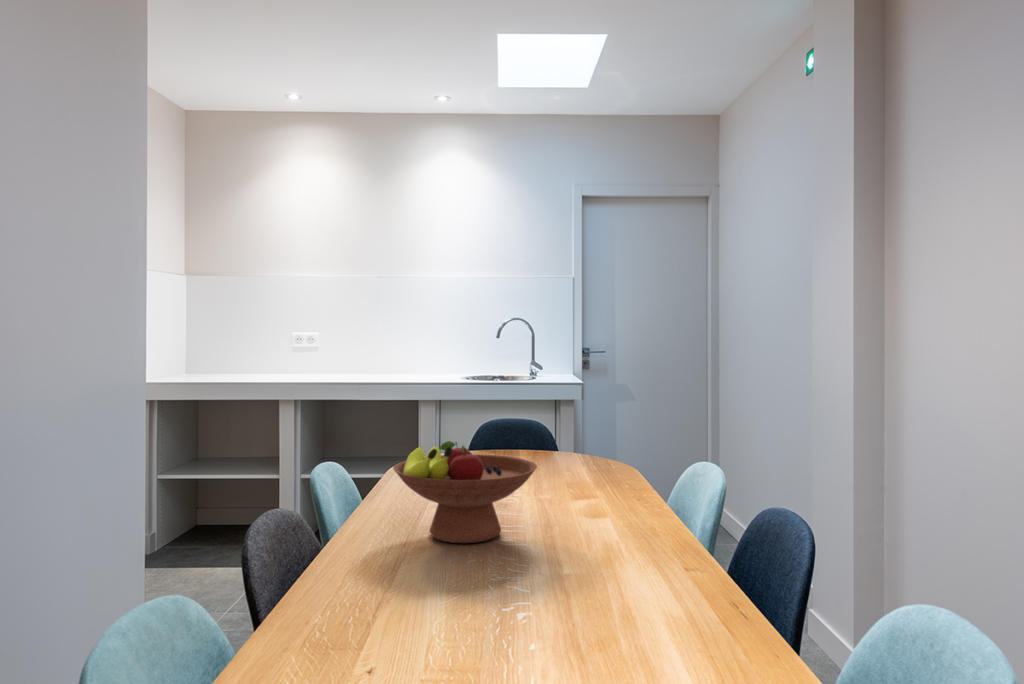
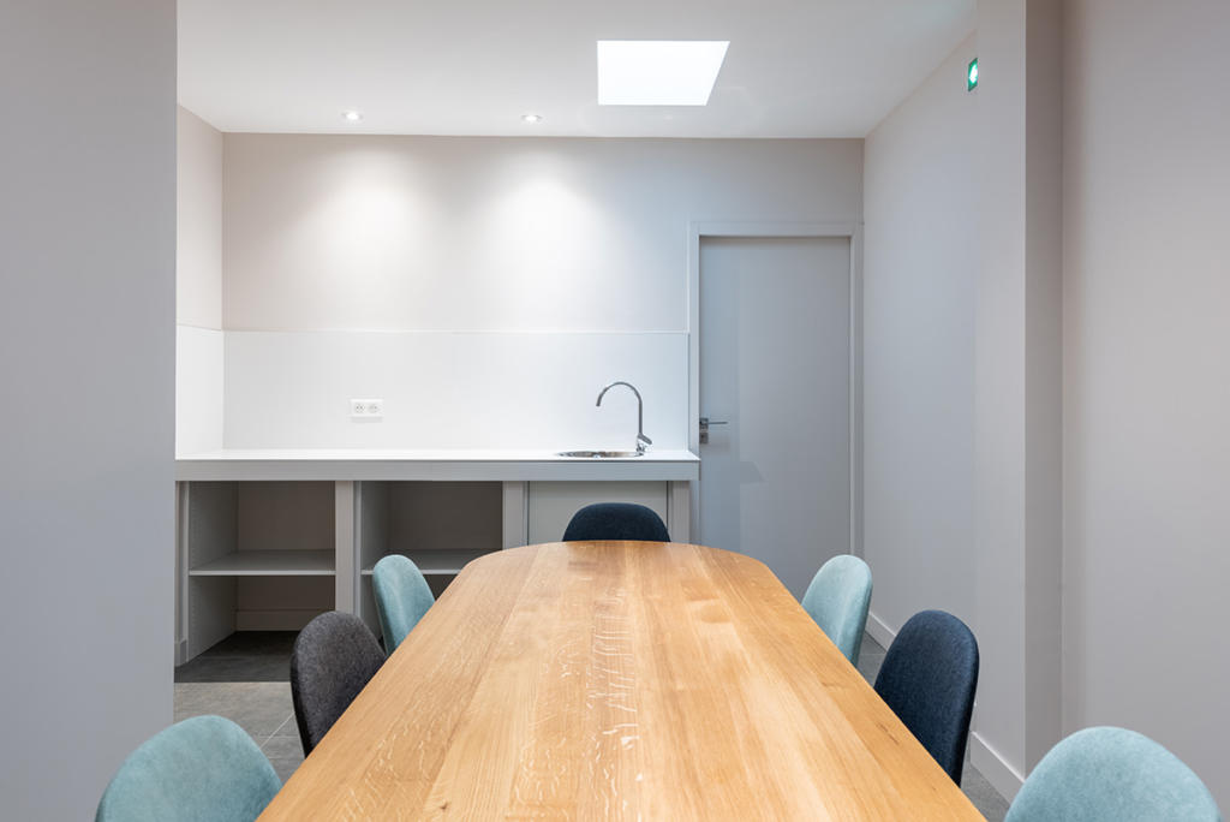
- fruit bowl (465, 486)
